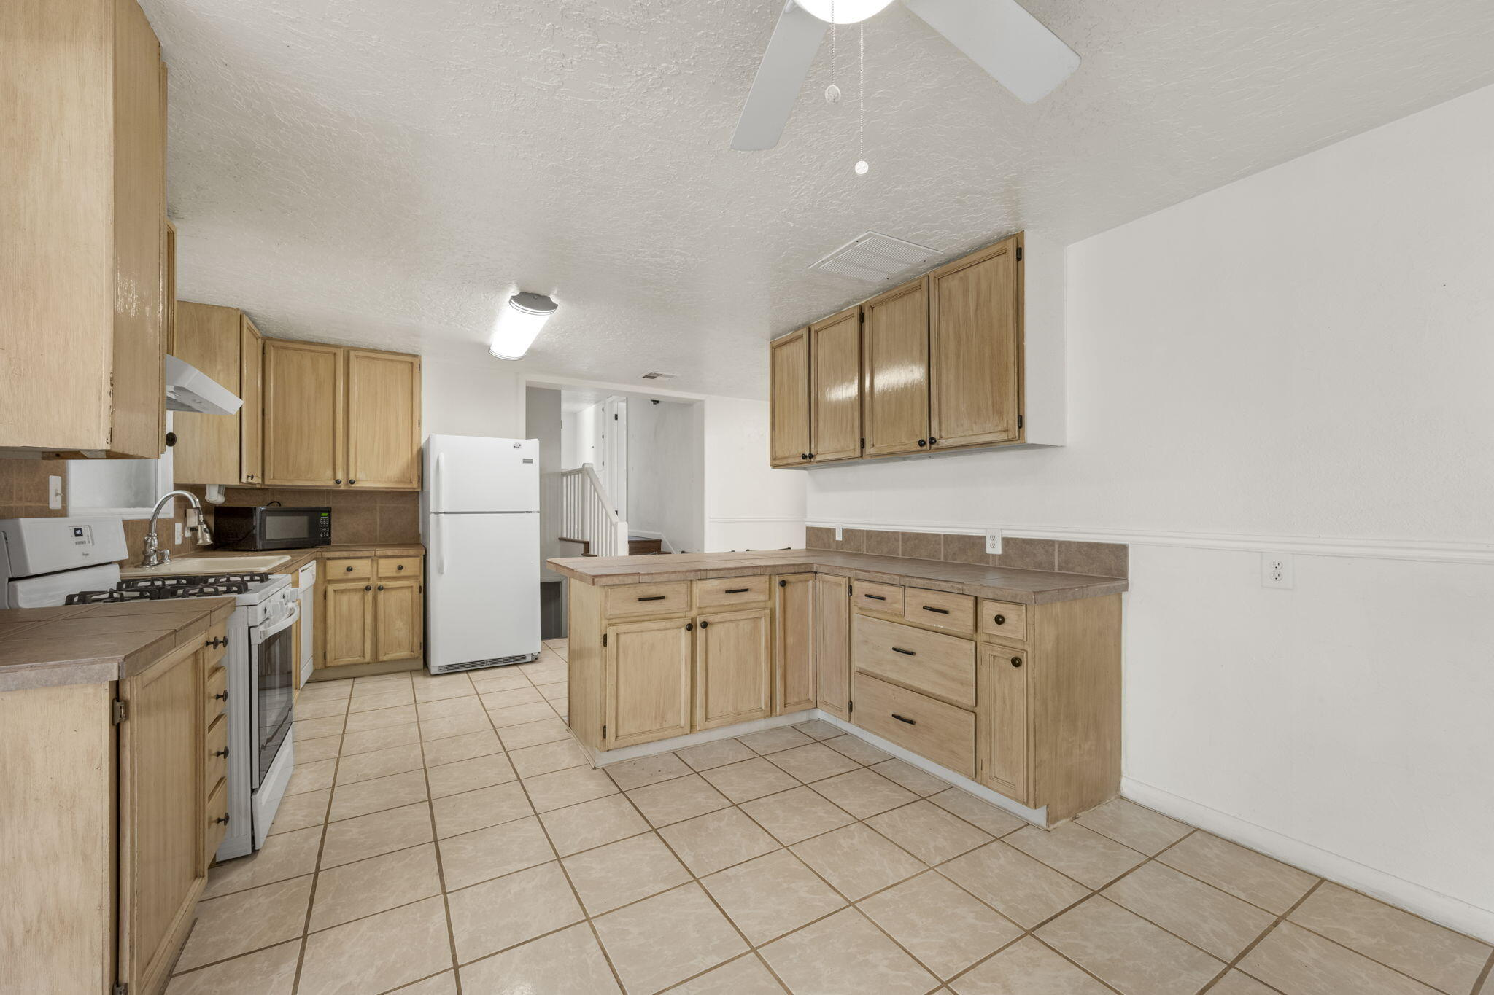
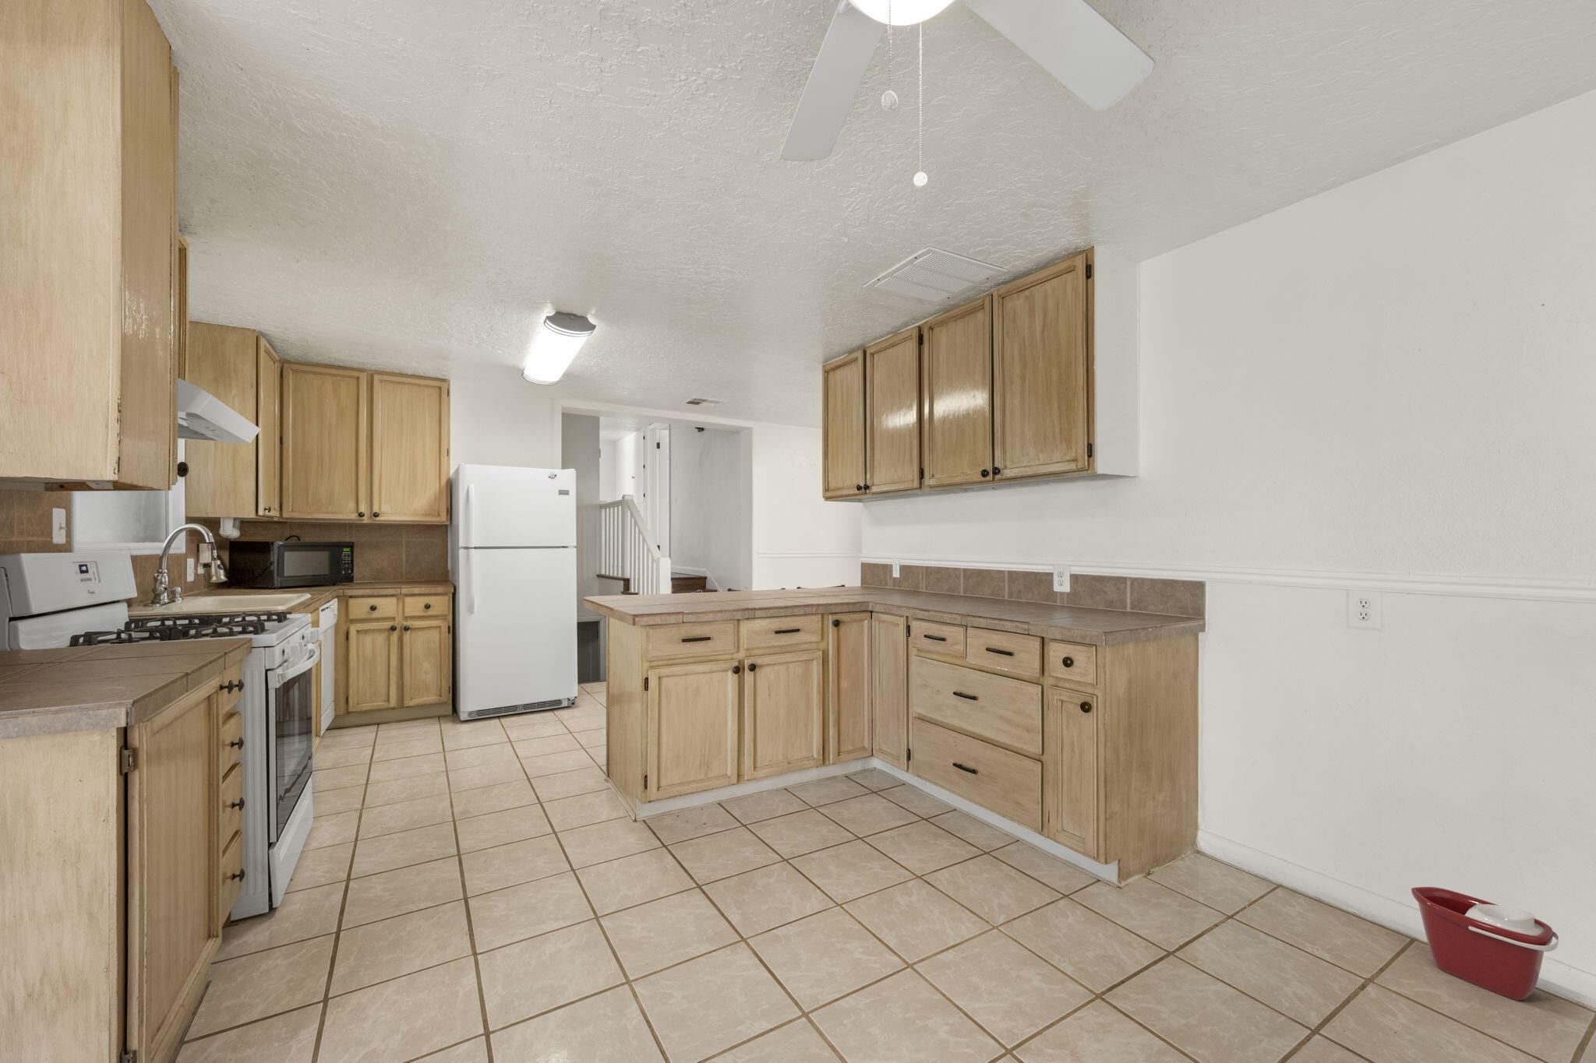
+ bucket (1479, 938)
